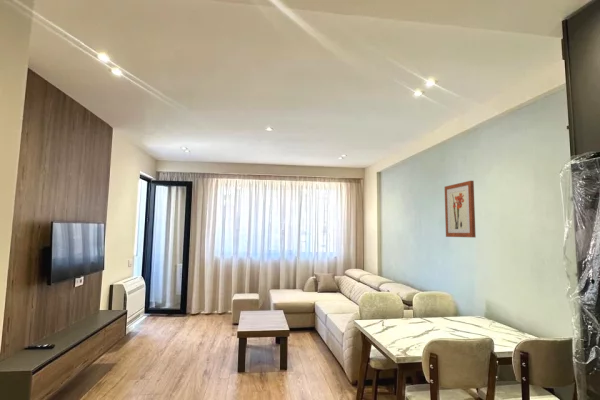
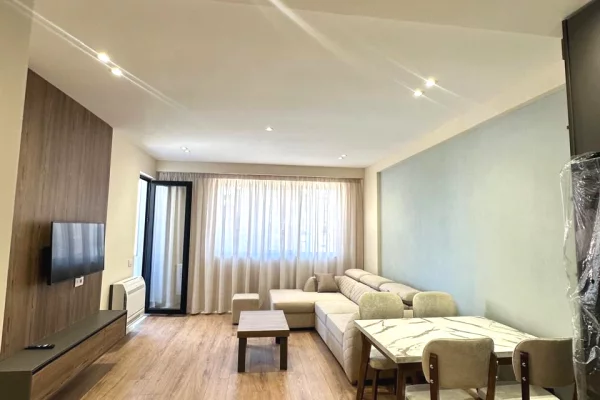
- wall art (458, 210)
